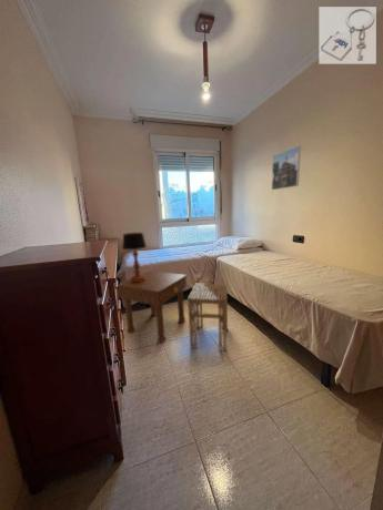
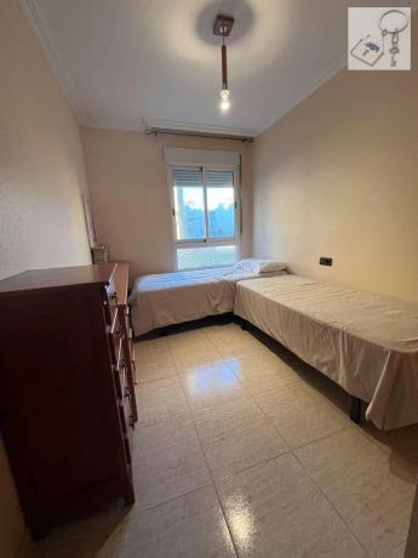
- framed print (284, 170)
- nightstand (155, 303)
- stool (209, 314)
- table lamp (135, 257)
